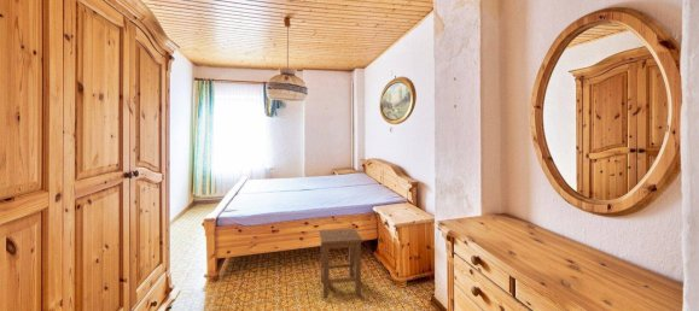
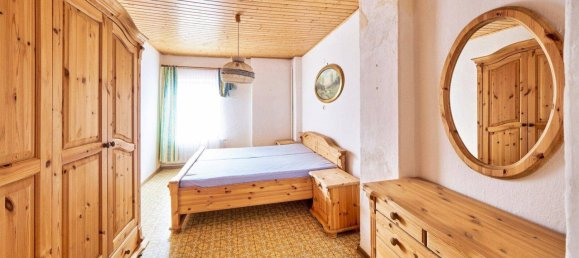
- stool (339, 264)
